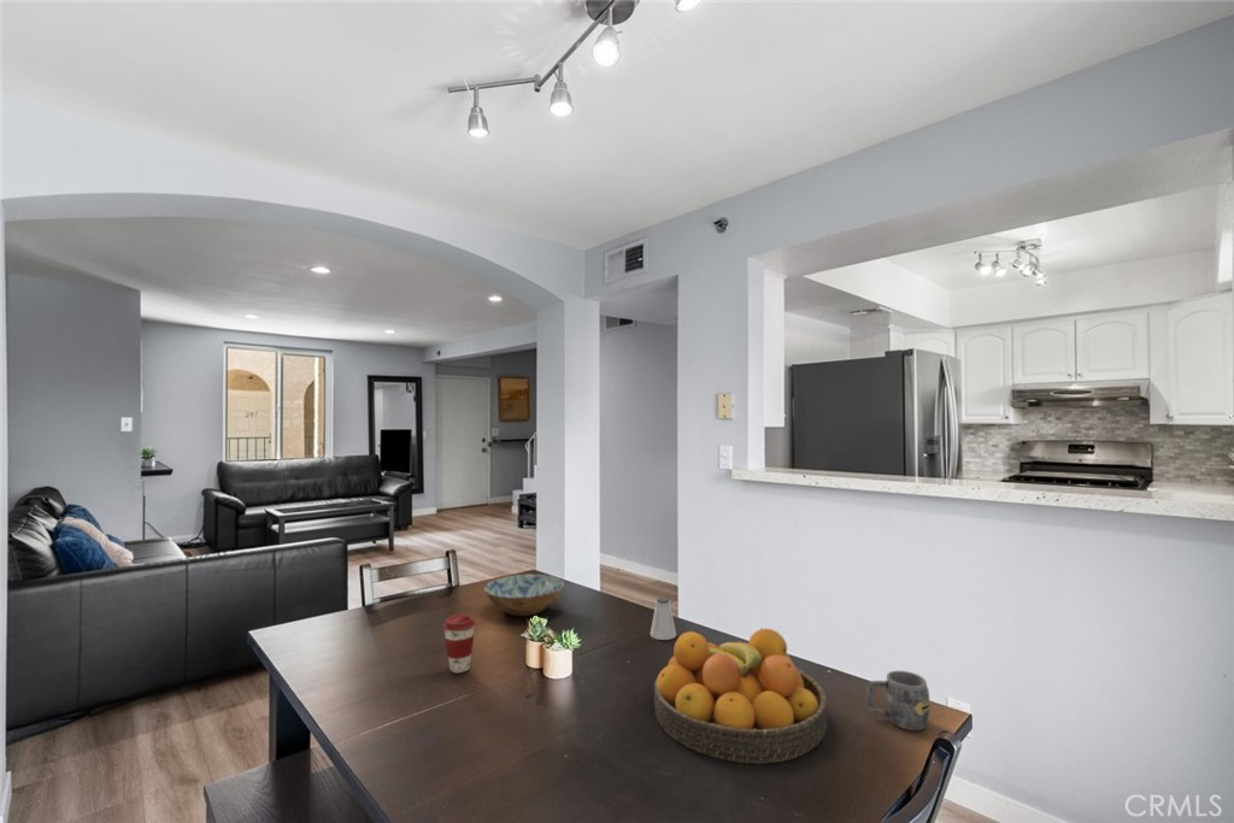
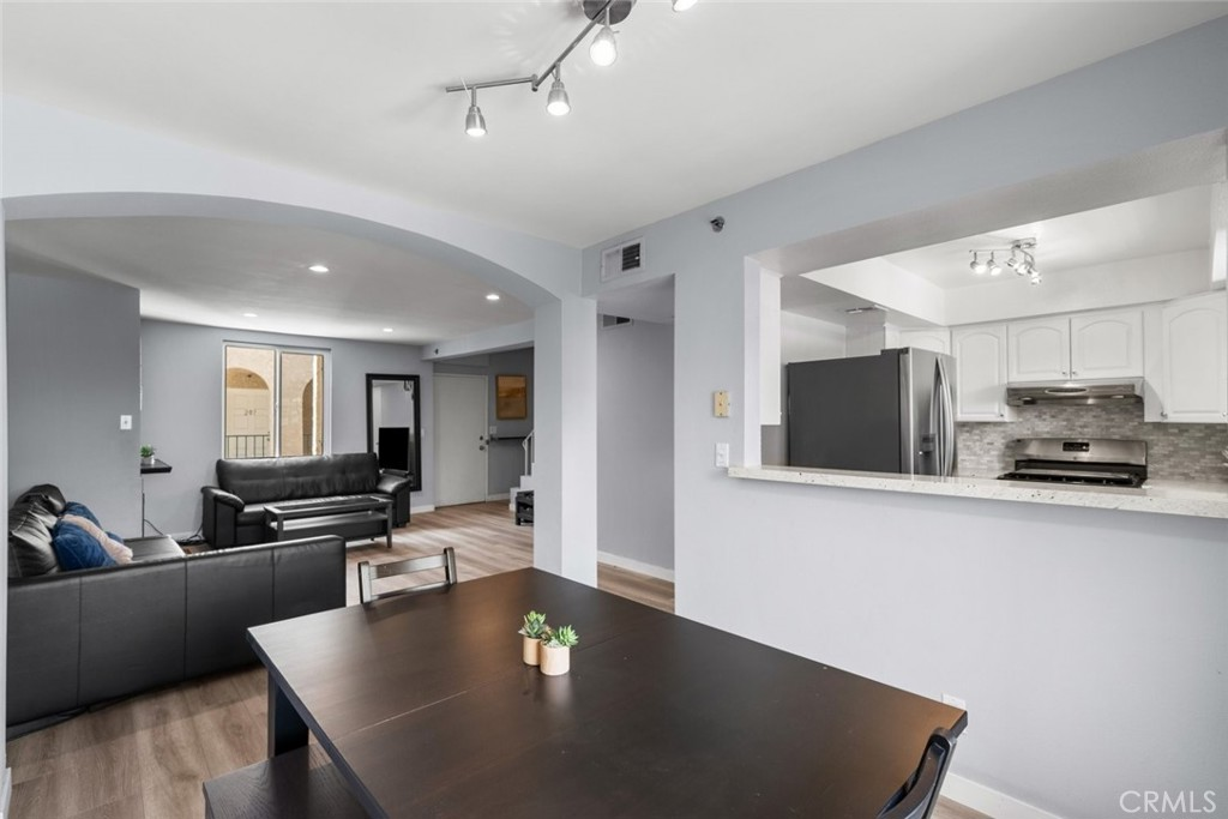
- saltshaker (663, 617)
- mug (898, 699)
- fruit bowl (738, 675)
- coffee cup (459, 643)
- bowl (524, 596)
